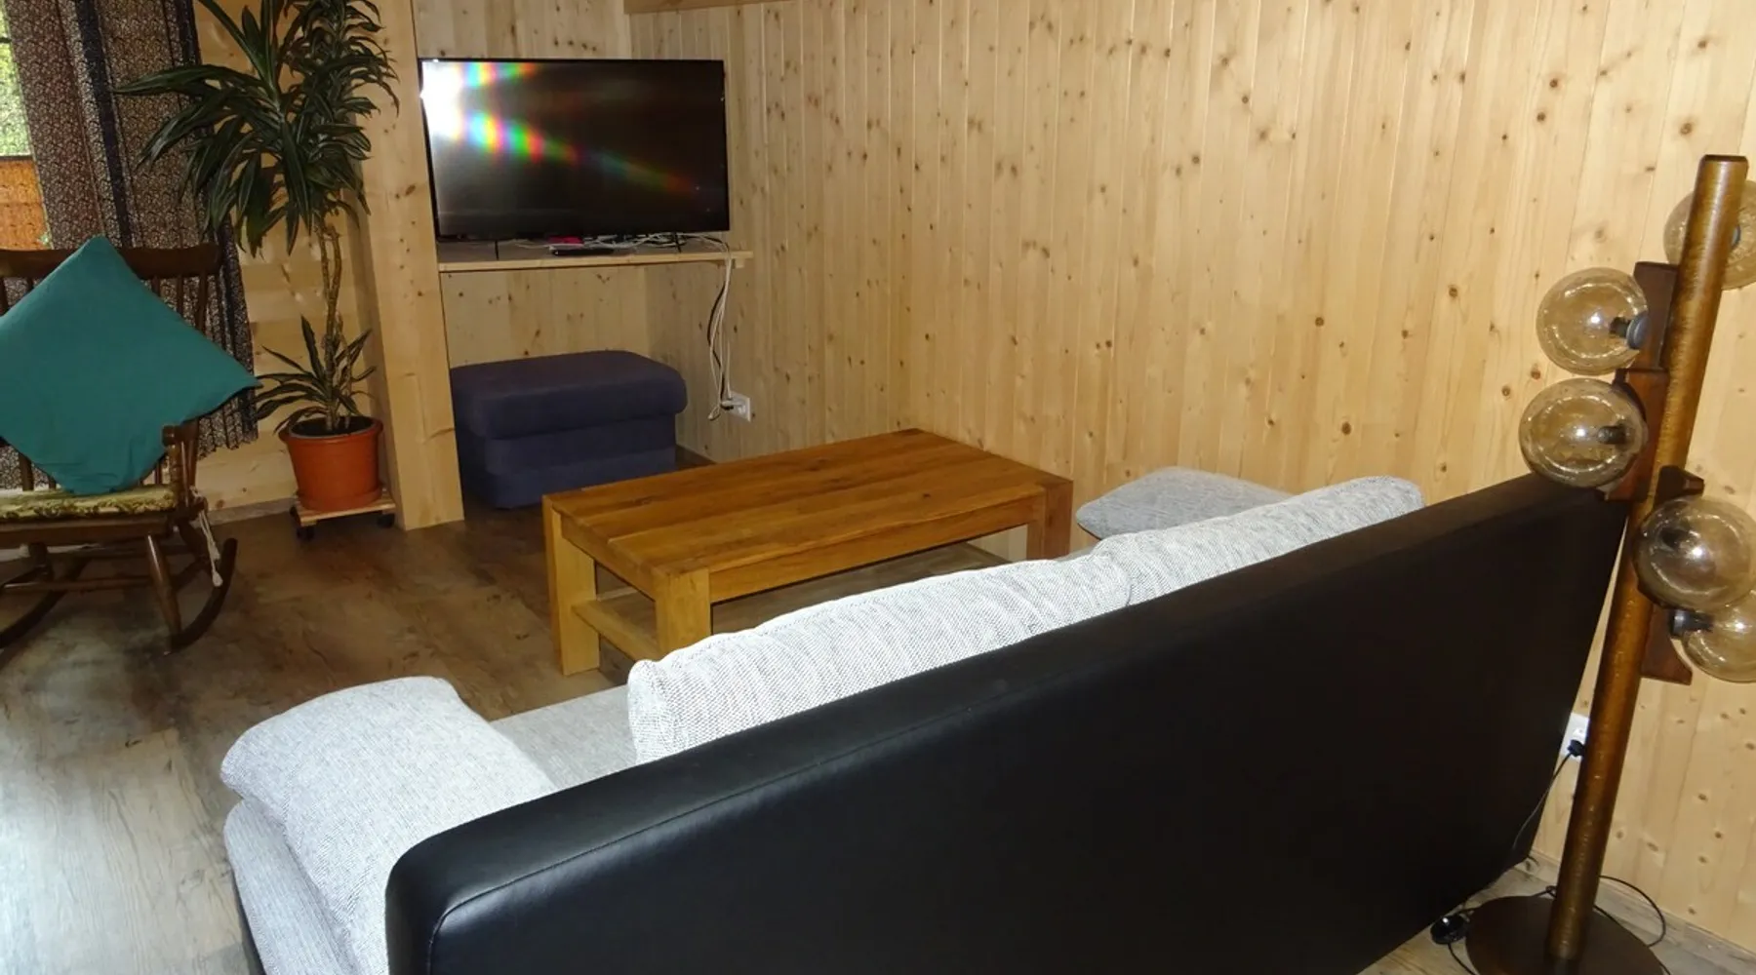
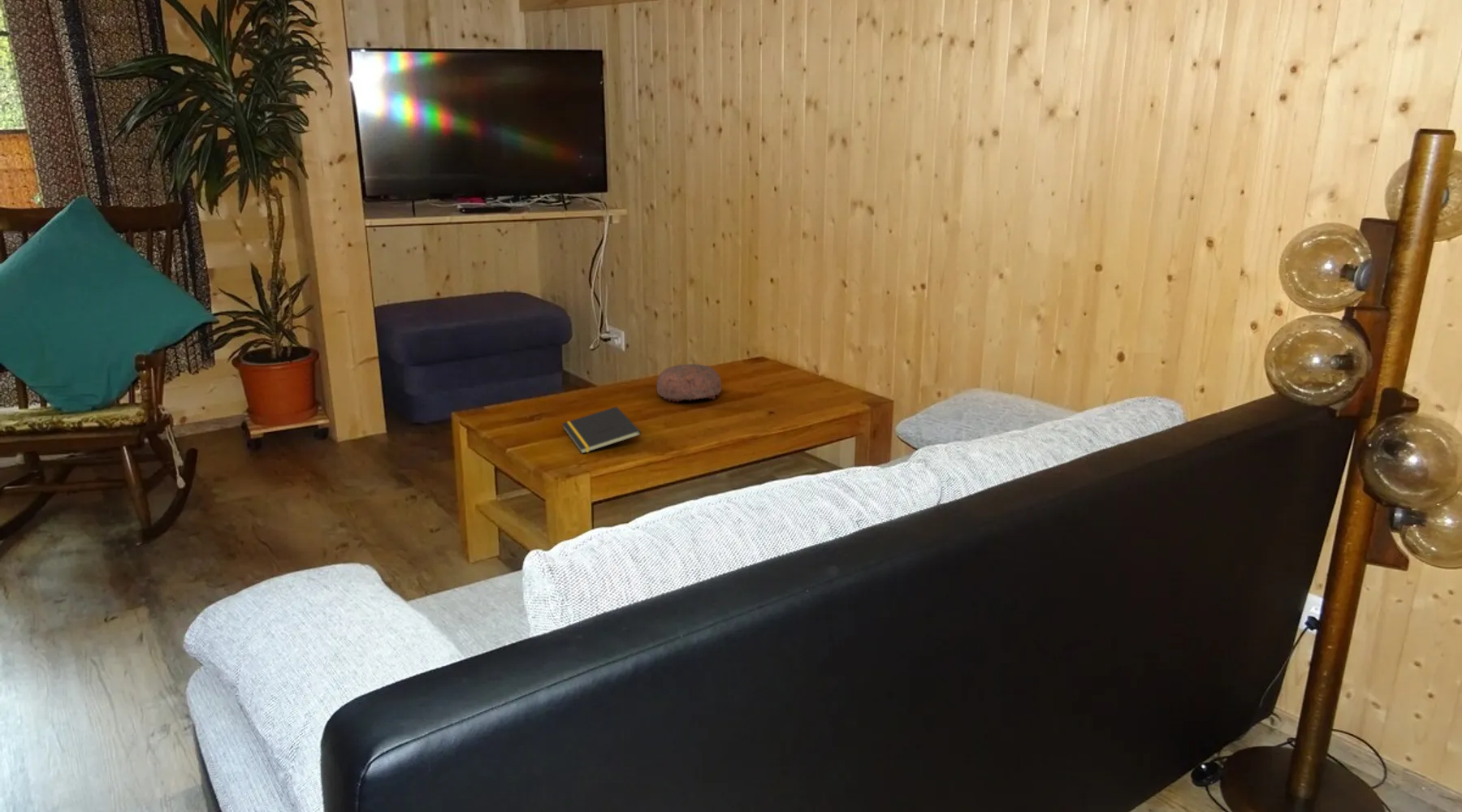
+ notepad (600, 429)
+ decorative bowl (689, 381)
